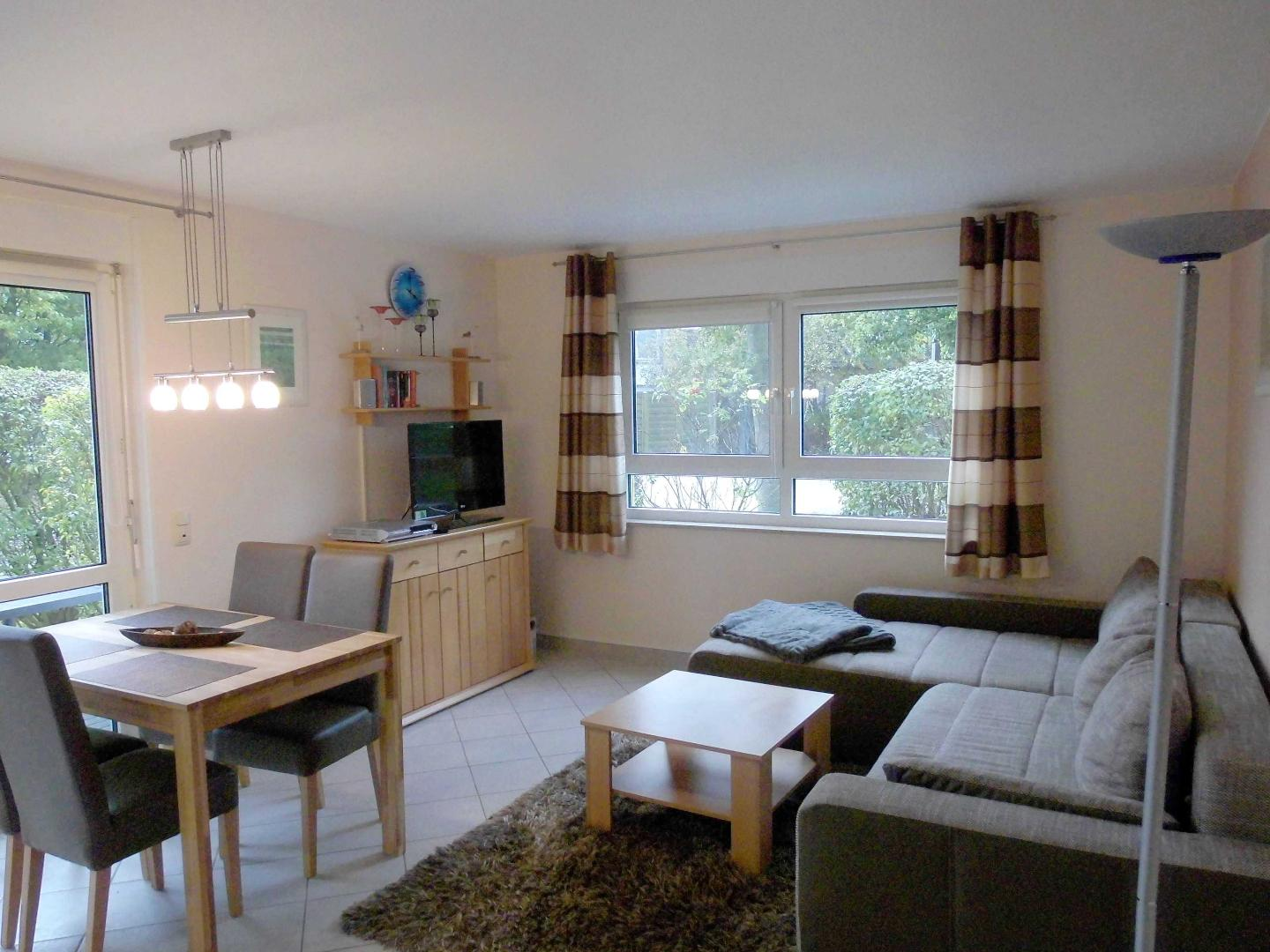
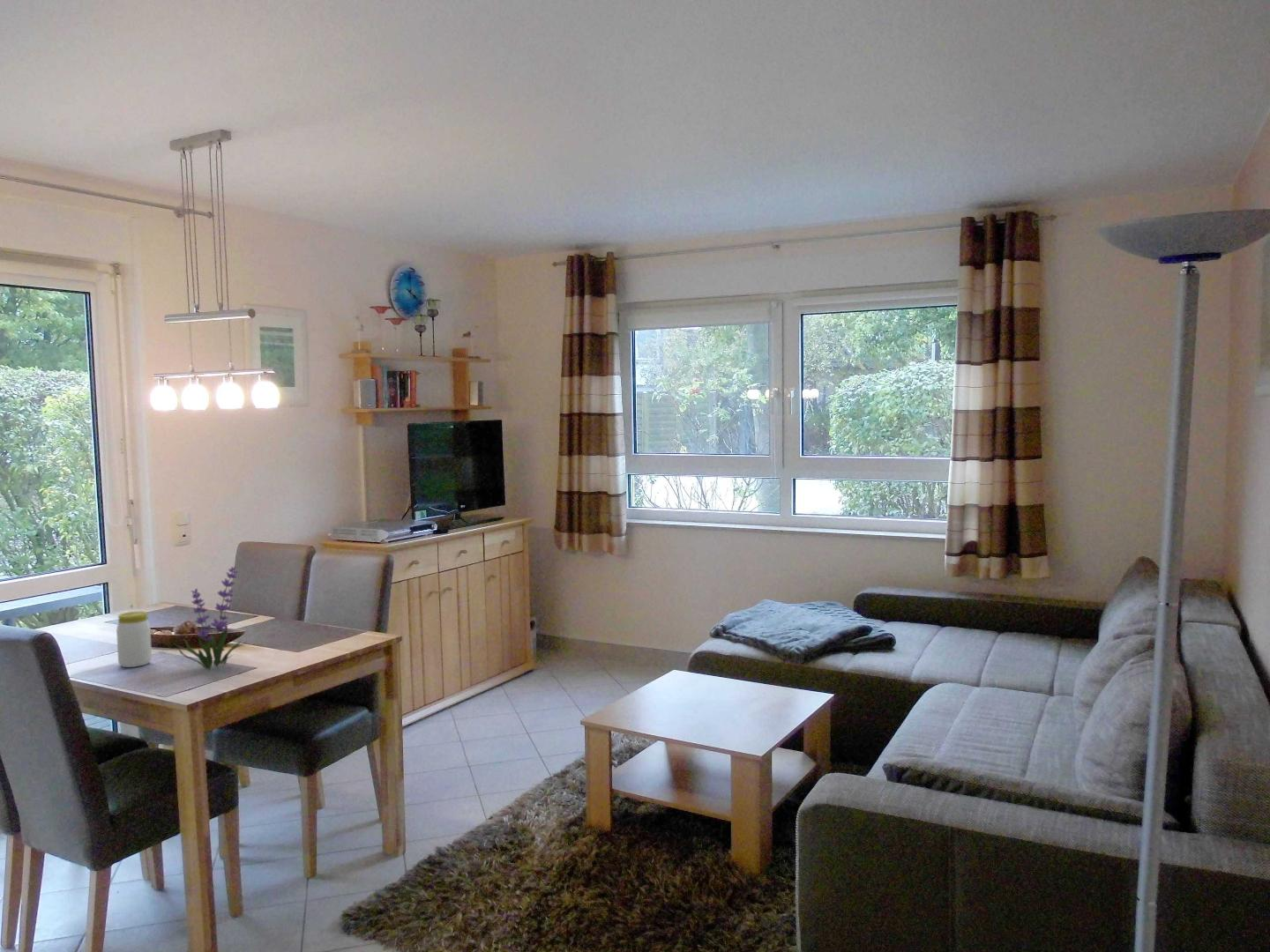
+ jar (134, 638)
+ plant (213, 619)
